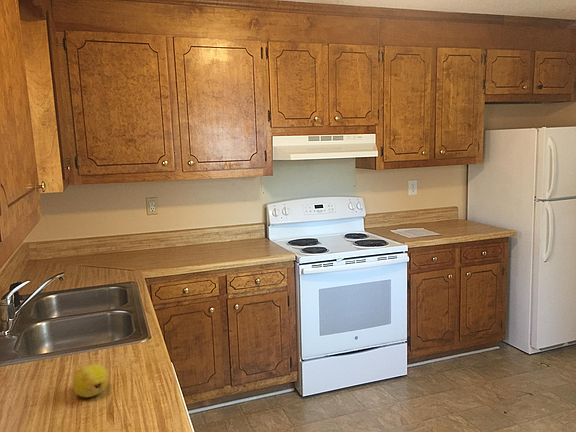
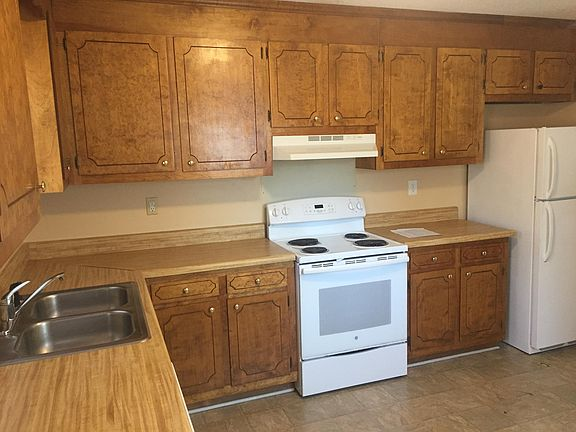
- fruit (91, 380)
